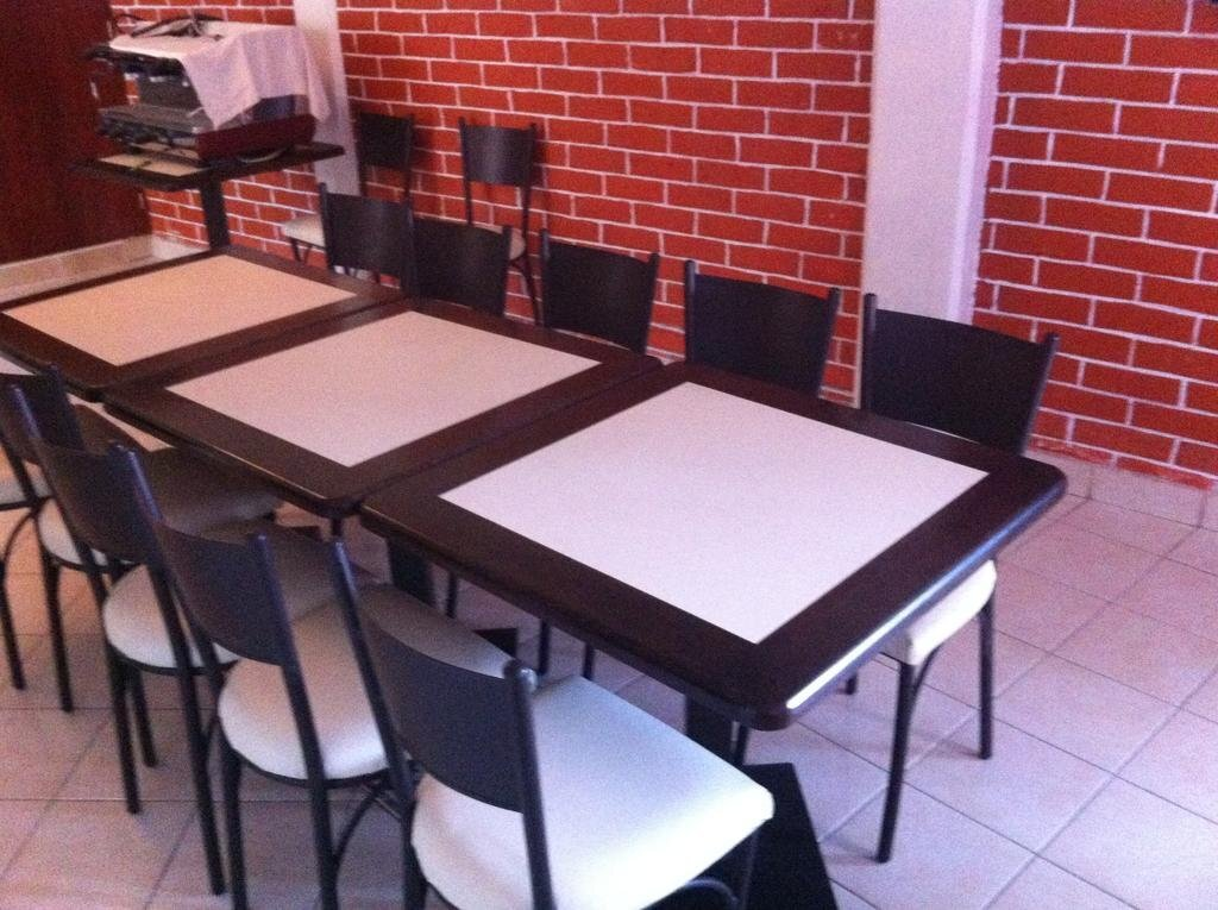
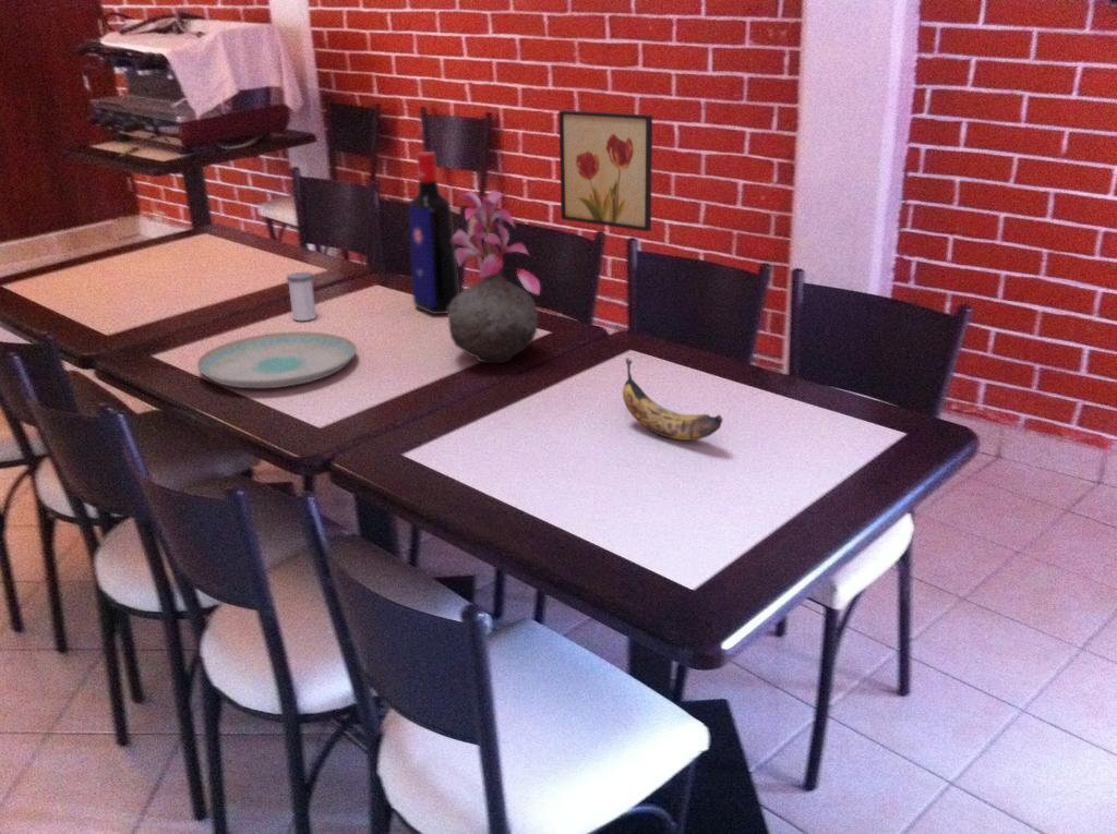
+ wall art (605, 169)
+ vase (494, 277)
+ banana (668, 409)
+ salt shaker (302, 295)
+ plate (278, 360)
+ liquor bottle (431, 232)
